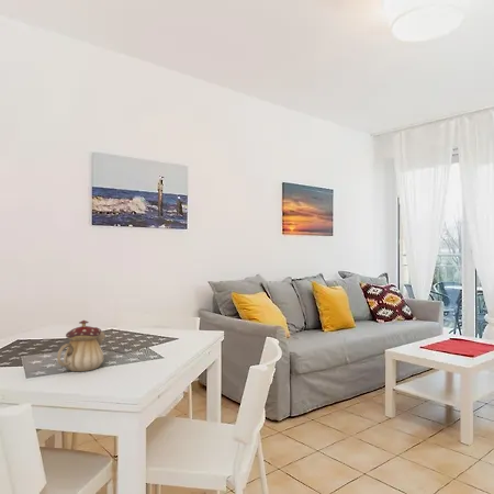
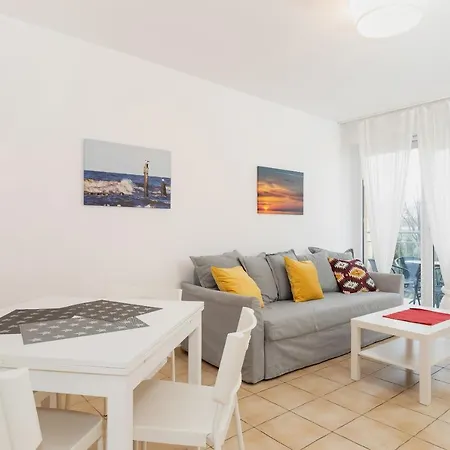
- teapot (81, 344)
